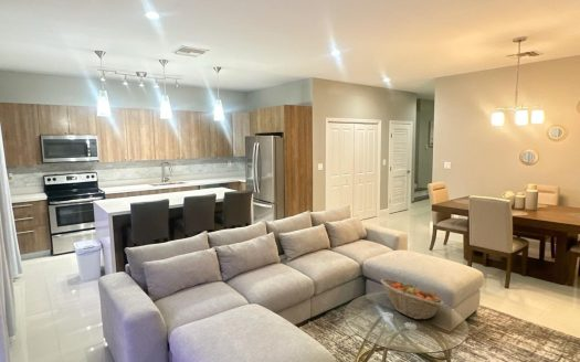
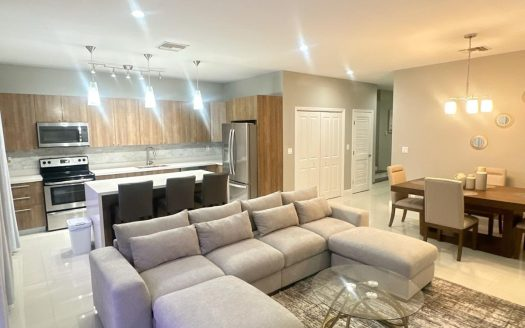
- fruit basket (410, 296)
